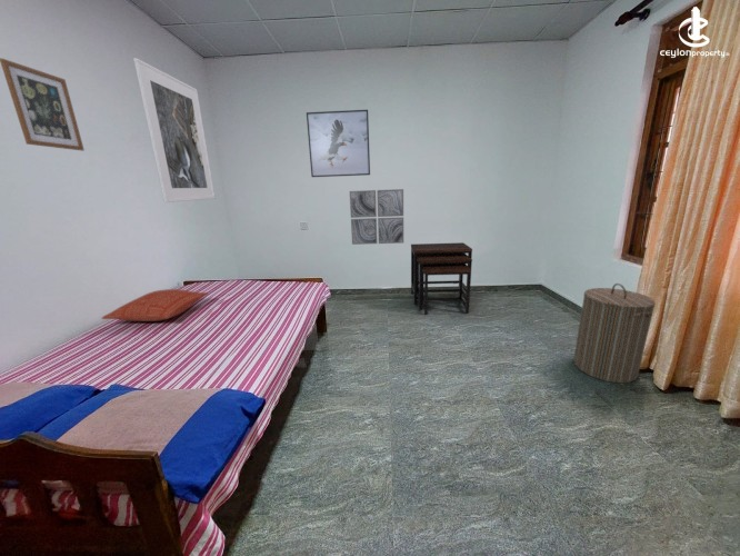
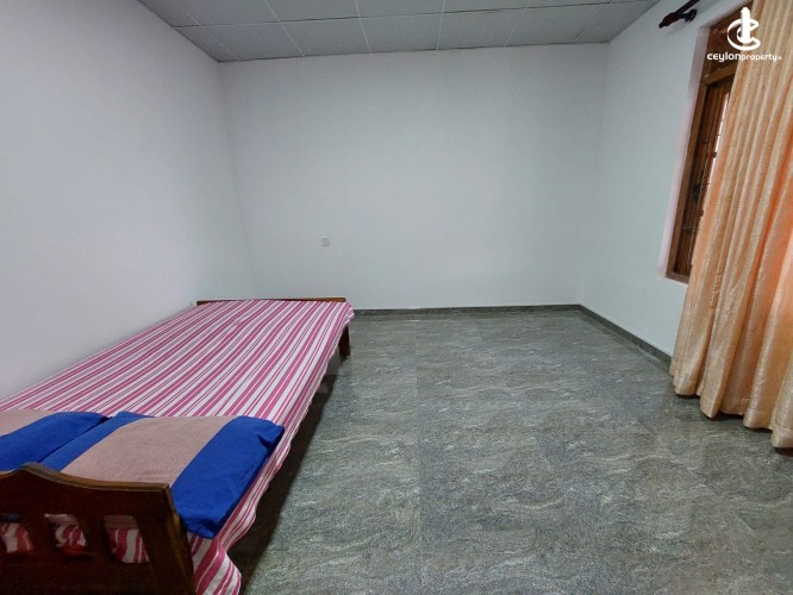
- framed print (181, 141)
- wall art (376, 218)
- desk (441, 274)
- laundry hamper (611, 327)
- wall art (47, 109)
- pillow (159, 305)
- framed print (339, 143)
